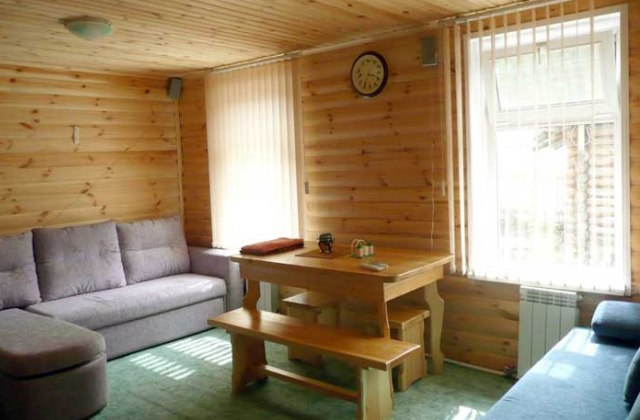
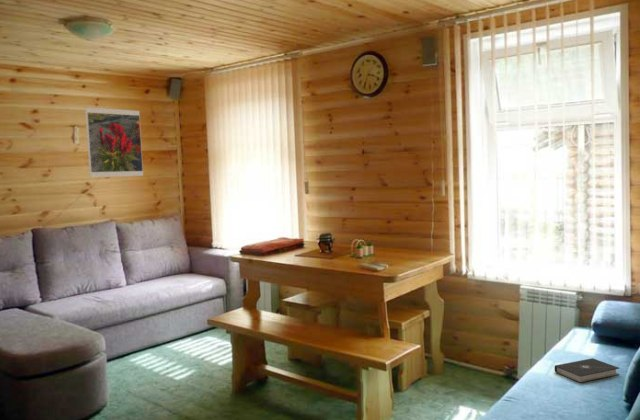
+ book (586, 369)
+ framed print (115, 143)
